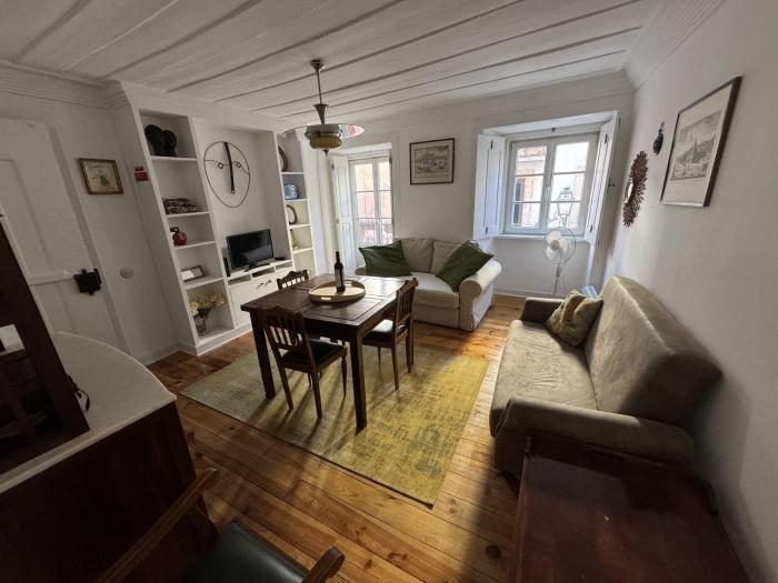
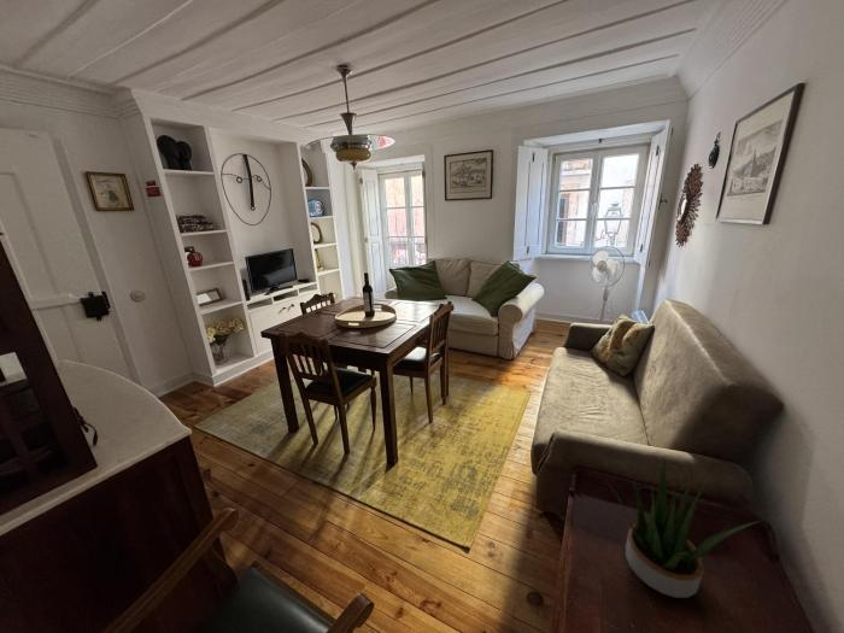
+ potted plant (668, 529)
